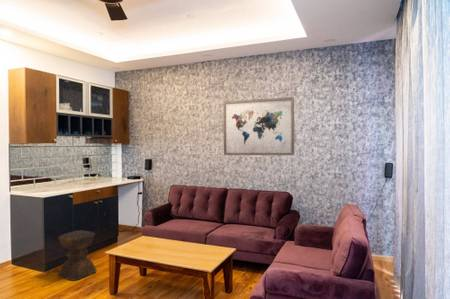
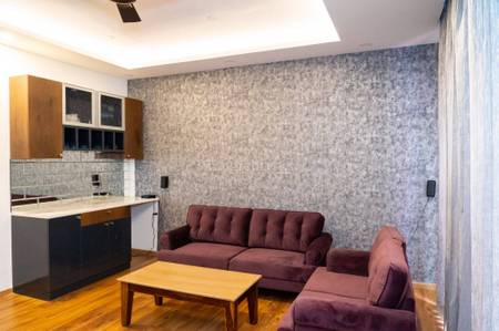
- stool (77, 253)
- wall art (257, 127)
